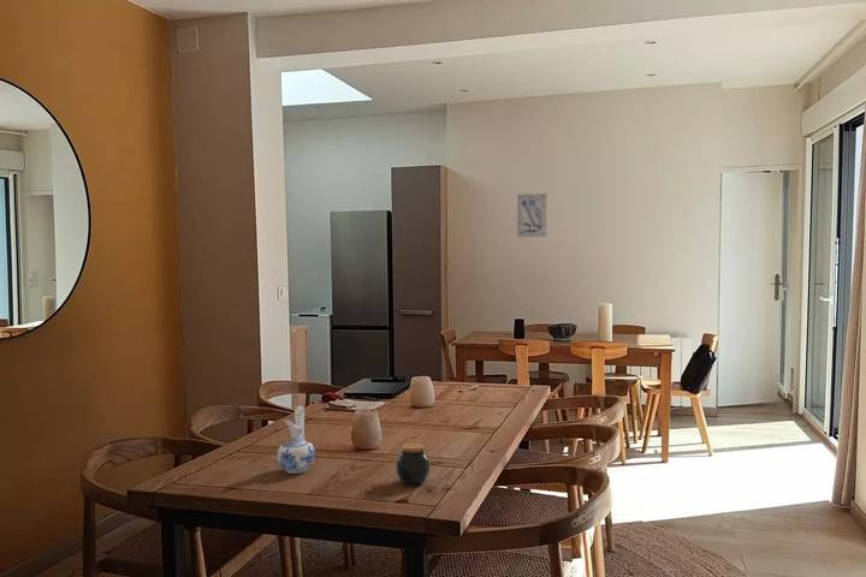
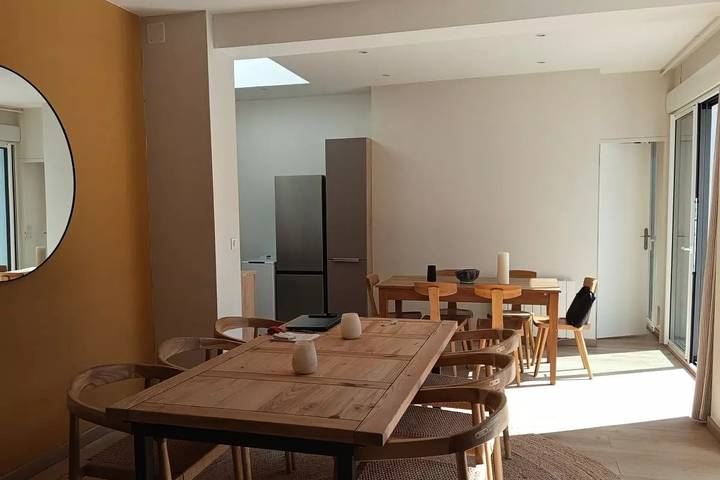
- wall art (532, 215)
- ceramic pitcher (296, 439)
- jar (413, 463)
